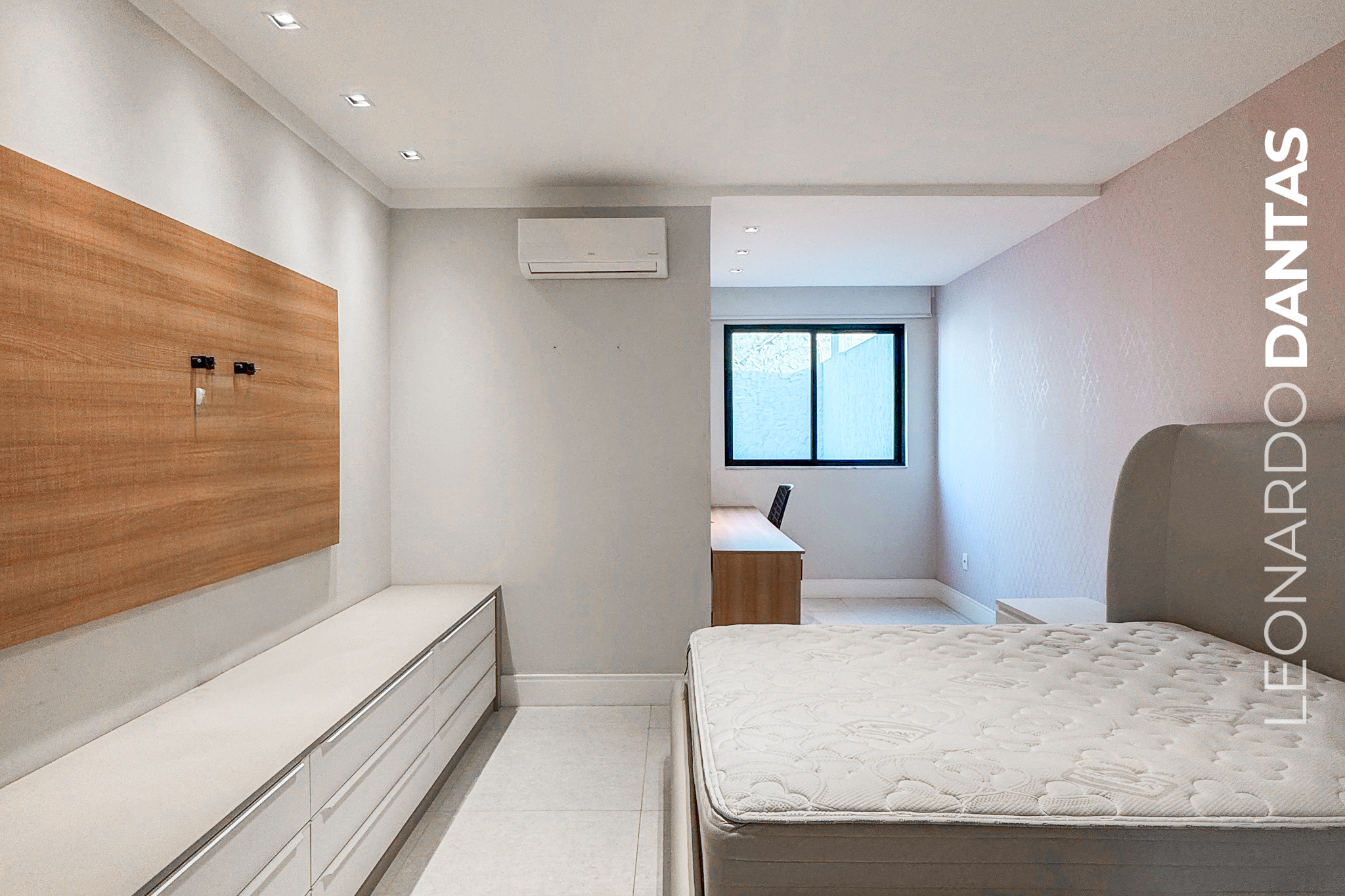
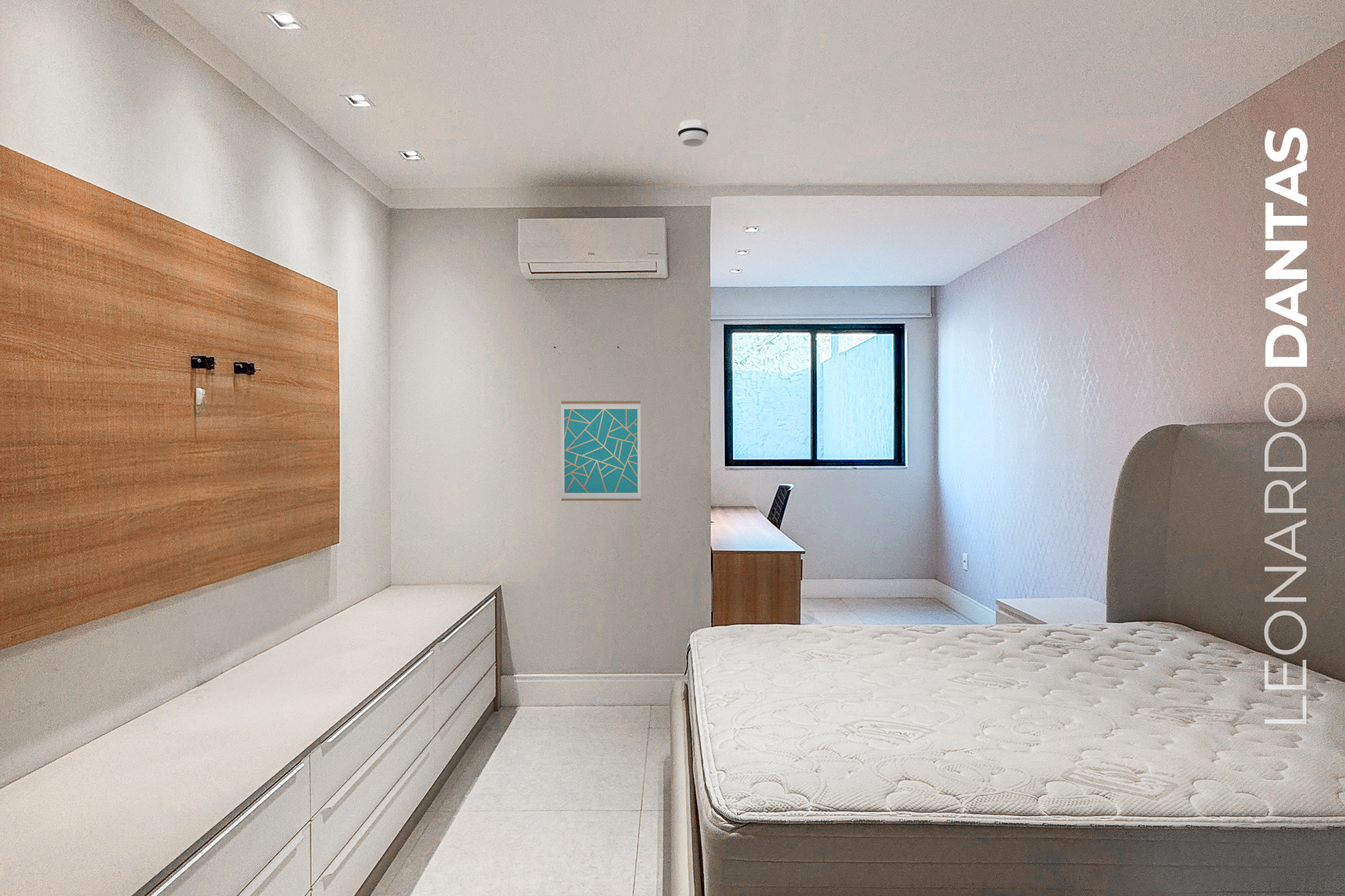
+ wall art (601, 450)
+ smoke detector (693, 133)
